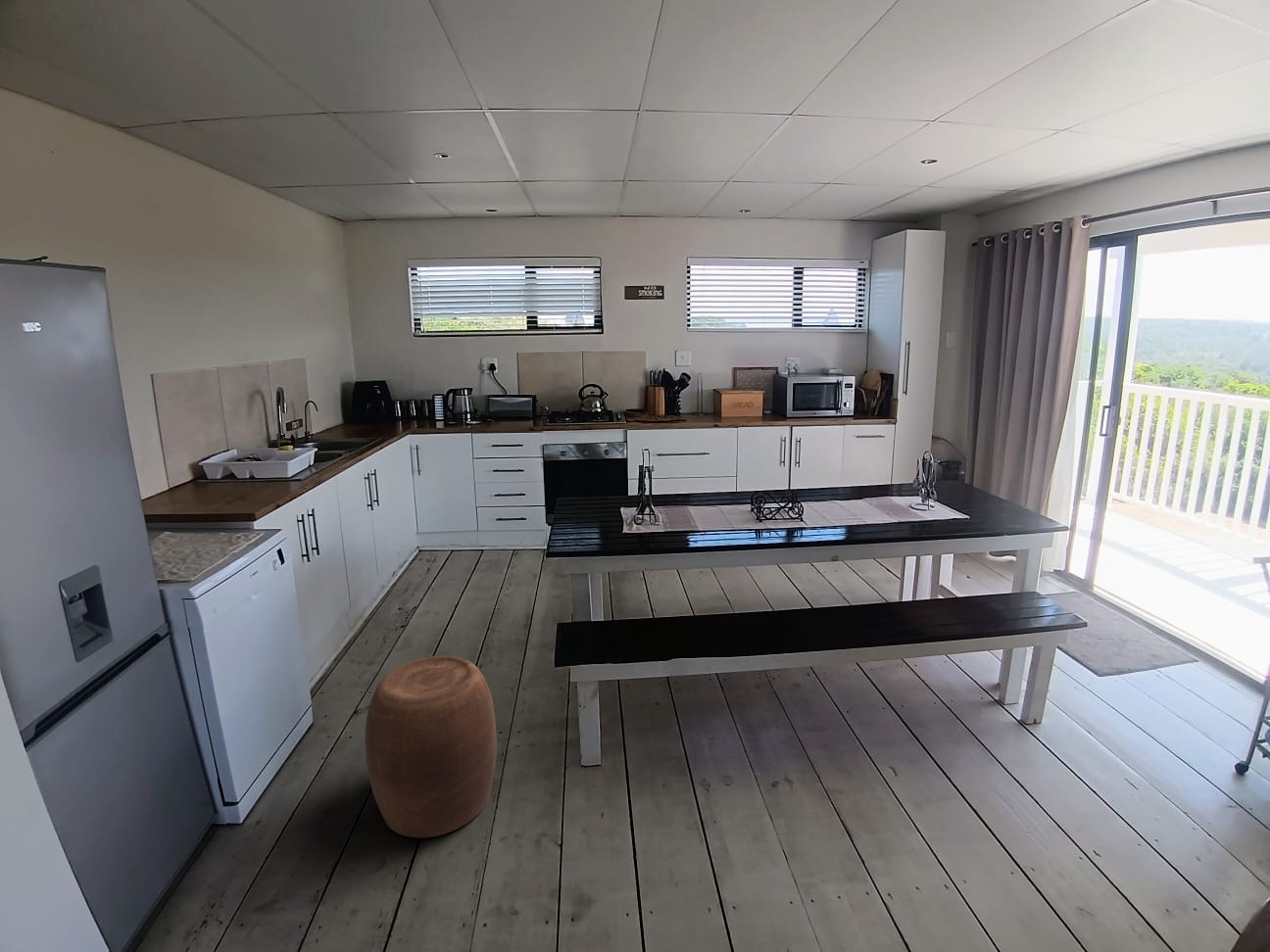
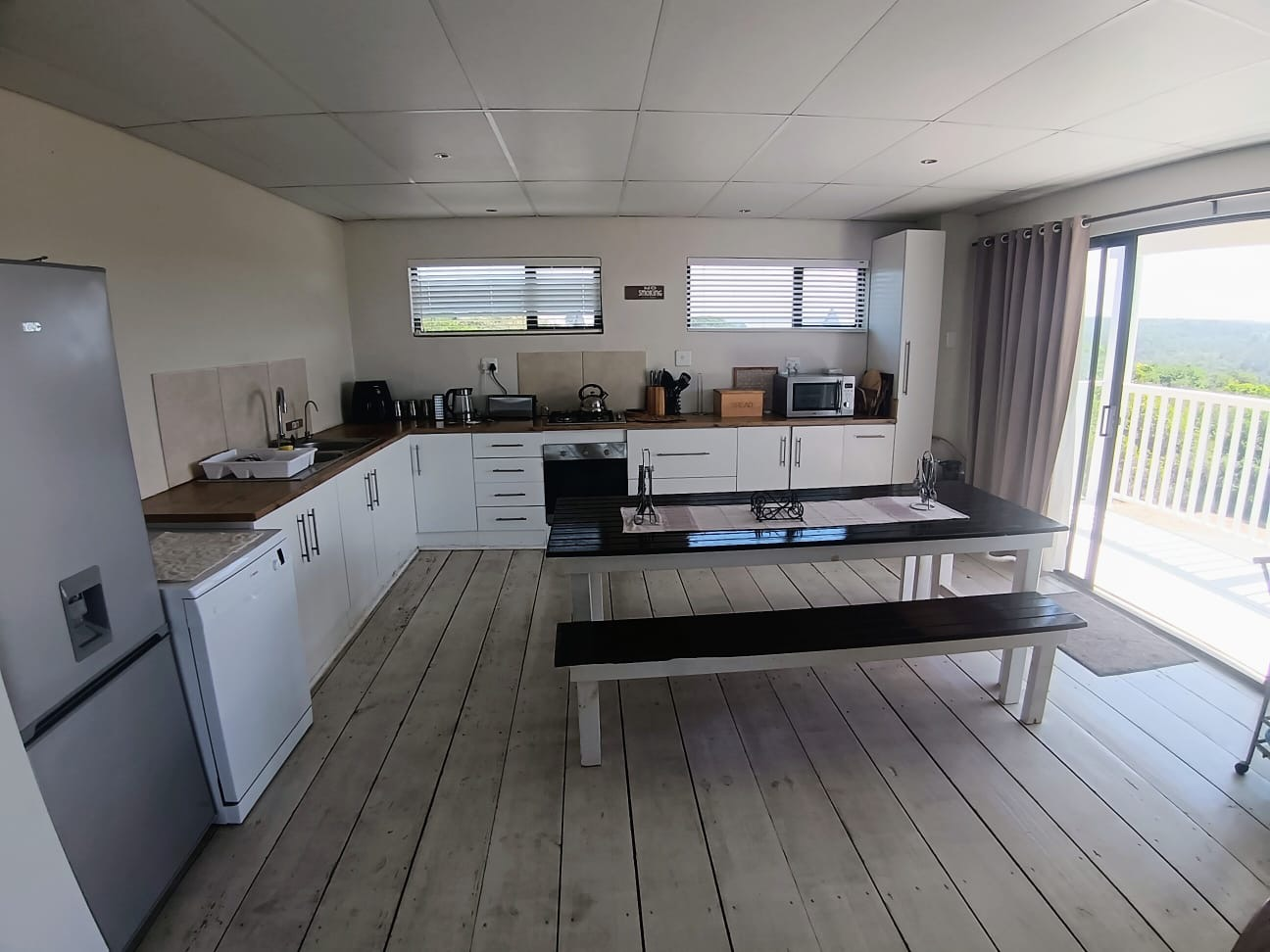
- stool (433, 739)
